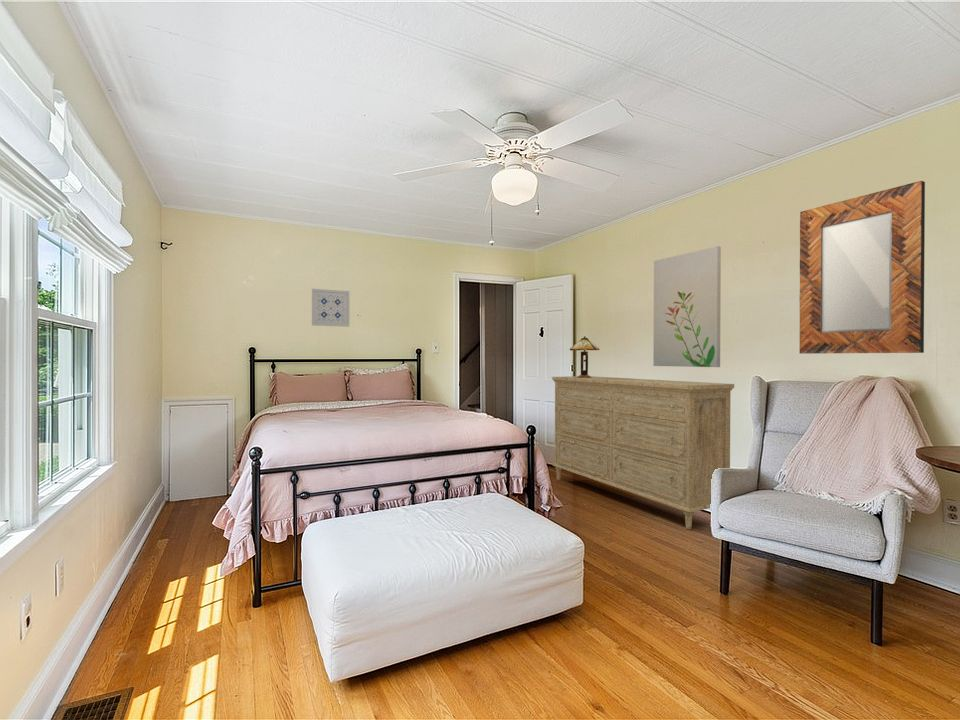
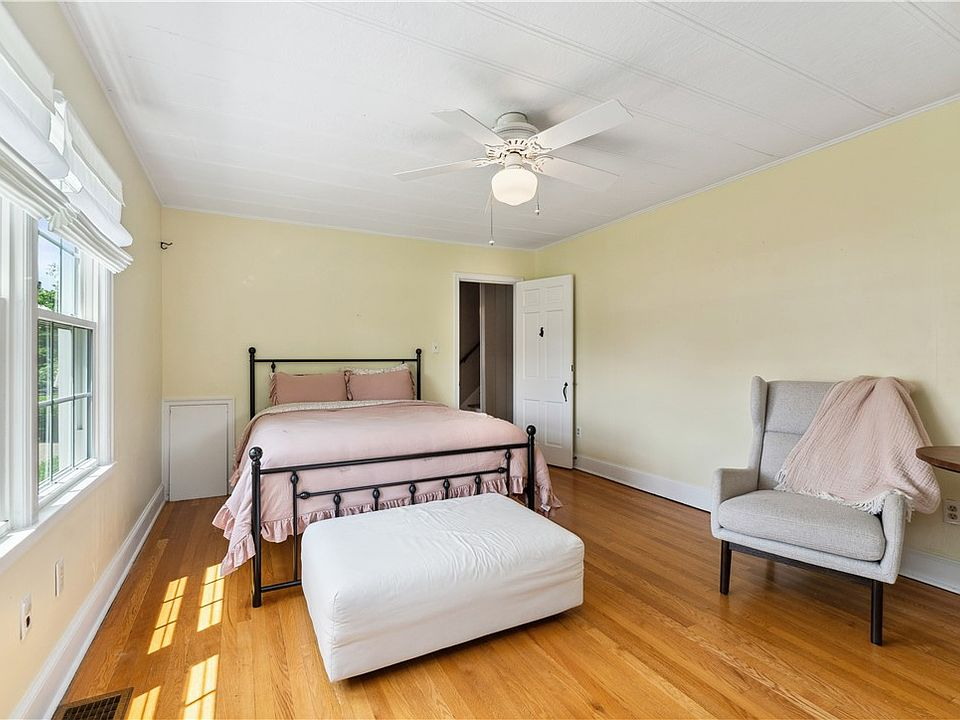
- home mirror (856, 275)
- wall art (330, 308)
- table lamp (585, 356)
- dresser (629, 438)
- wall art (684, 310)
